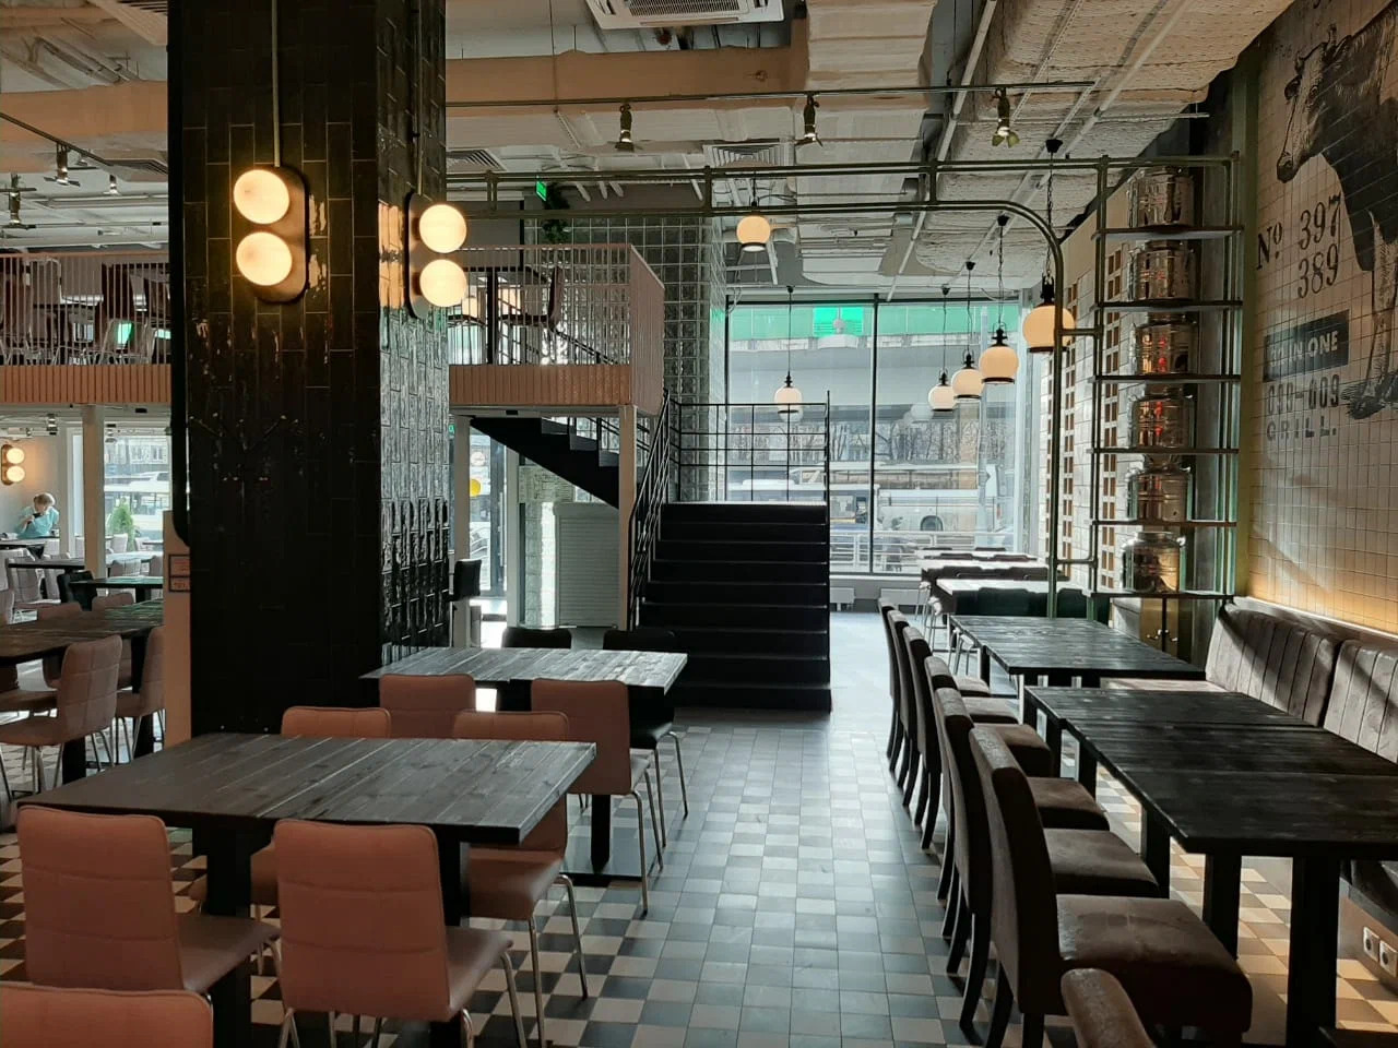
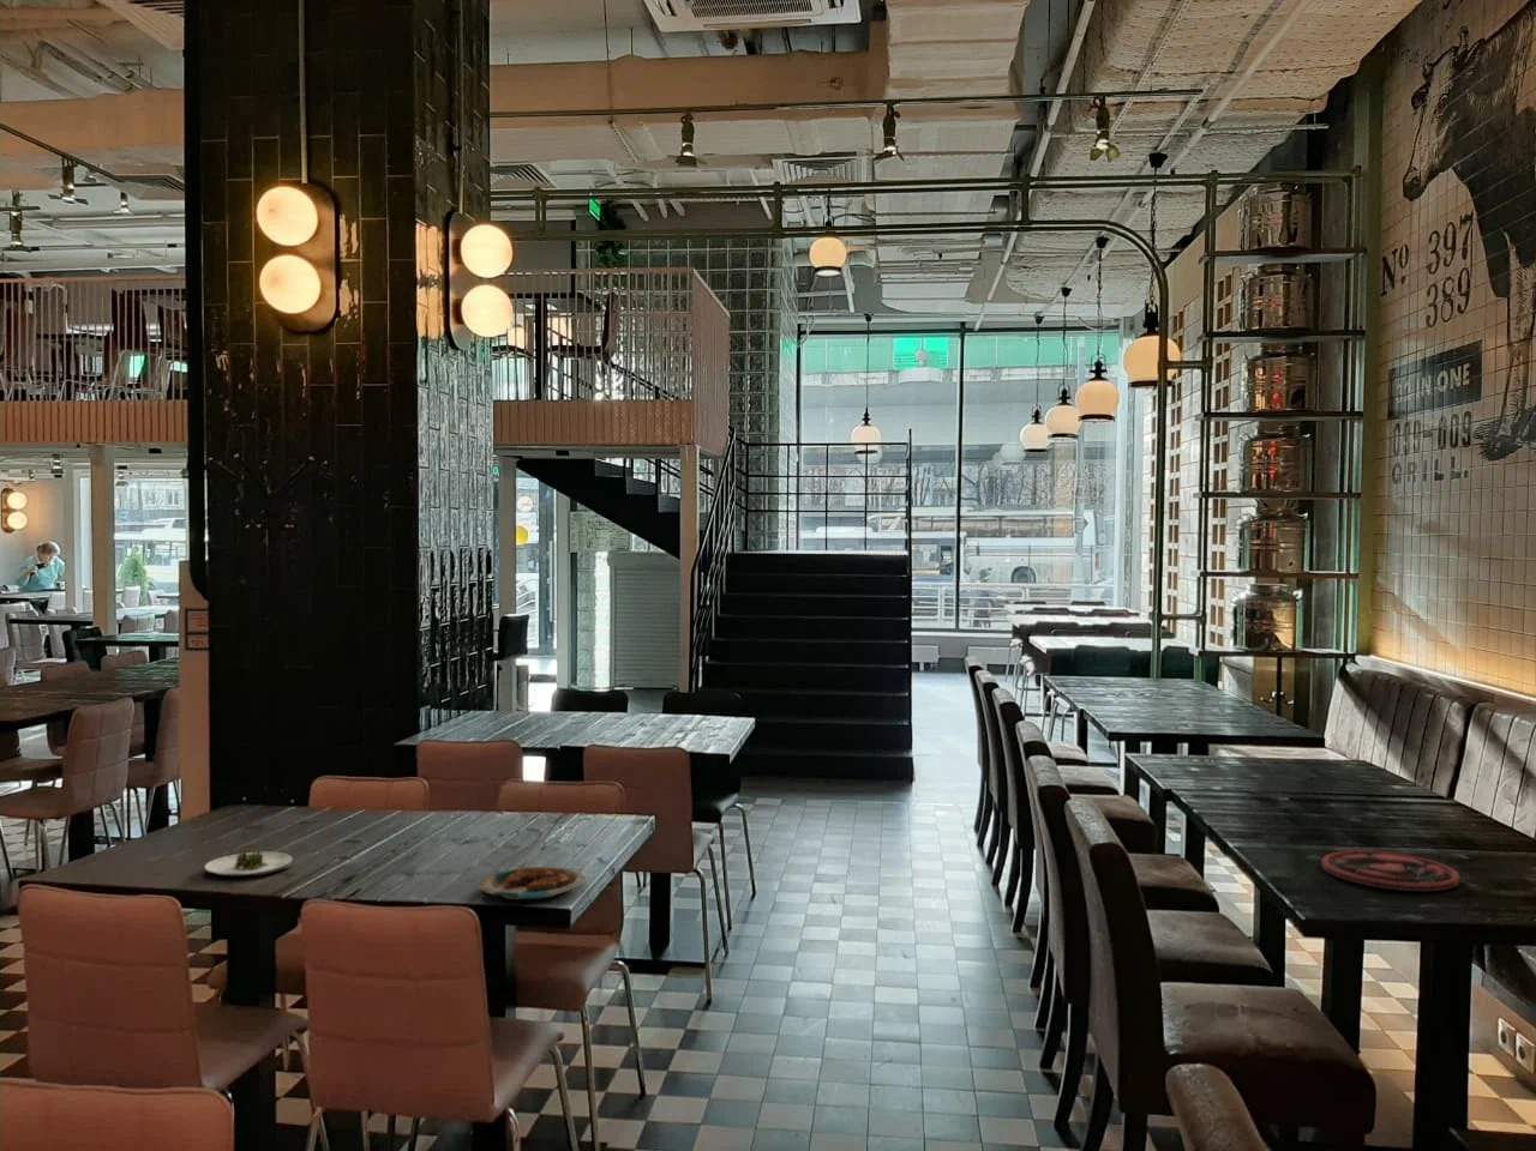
+ salad plate (249, 858)
+ plate (531, 883)
+ plate (1388, 868)
